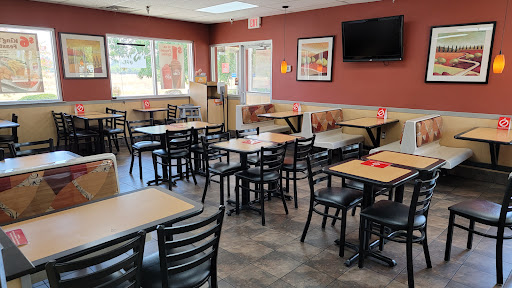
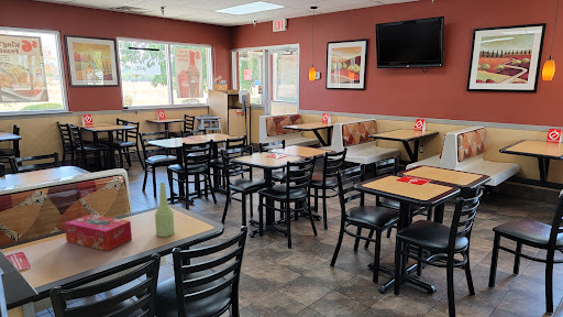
+ tissue box (98, 231)
+ bottle (164, 208)
